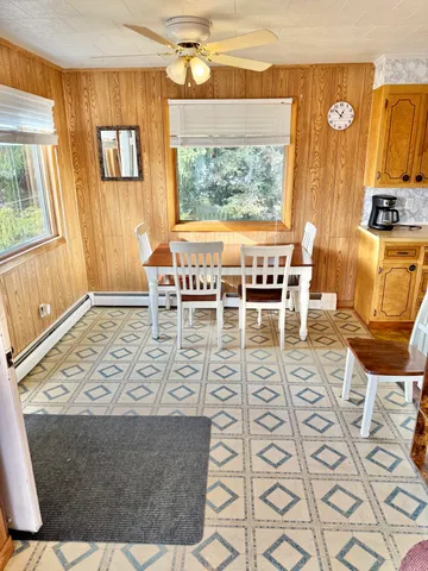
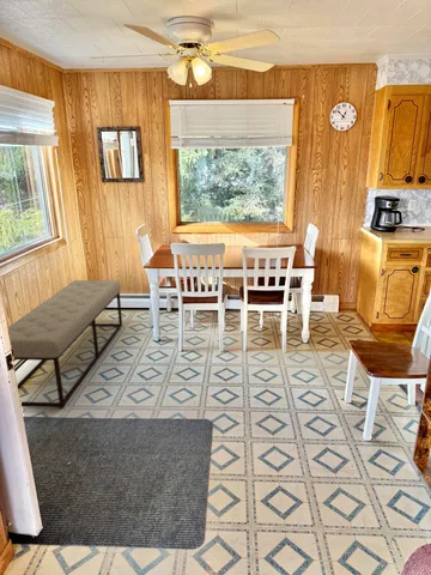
+ bench (68, 331)
